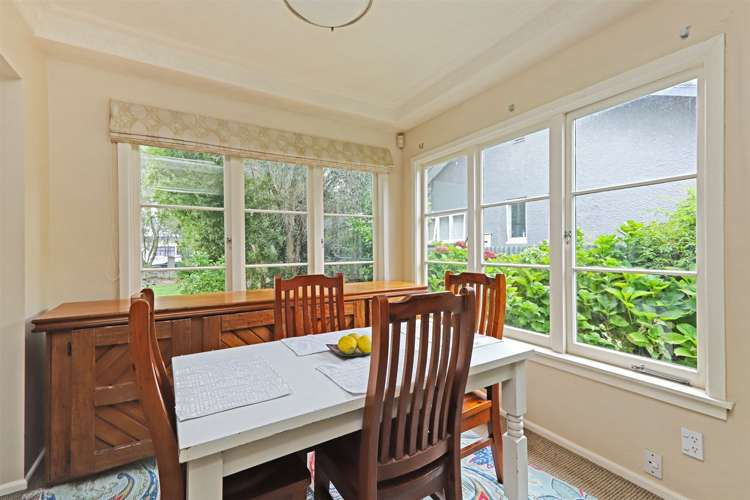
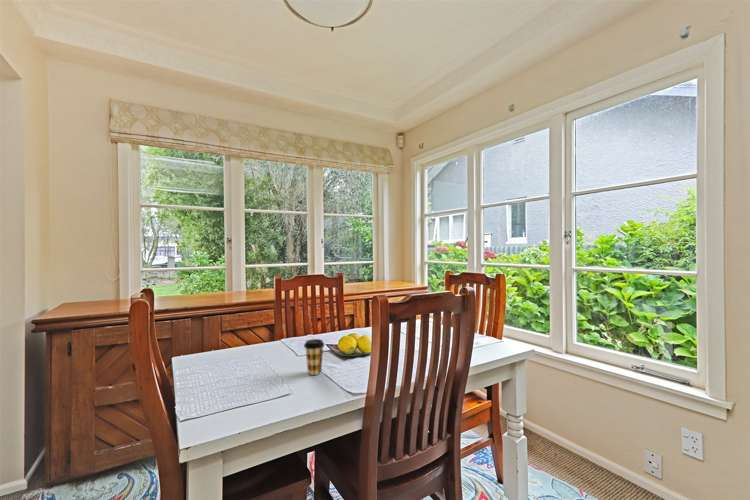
+ coffee cup (314, 356)
